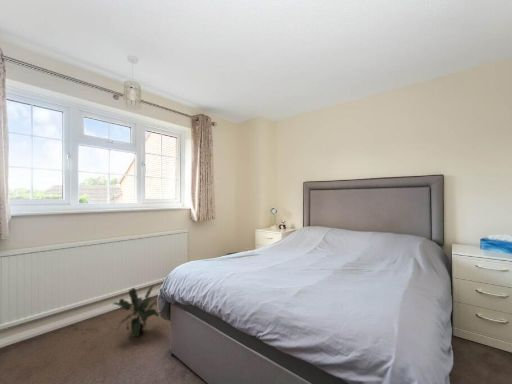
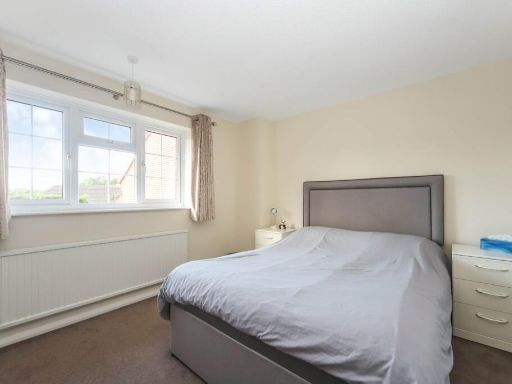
- potted plant (140, 311)
